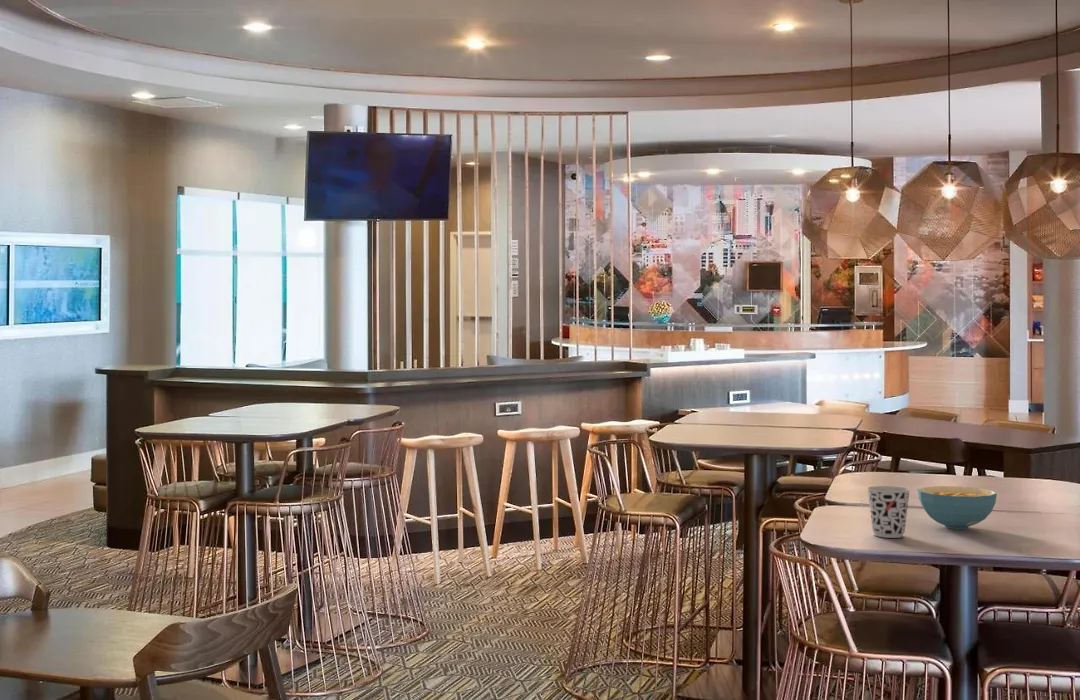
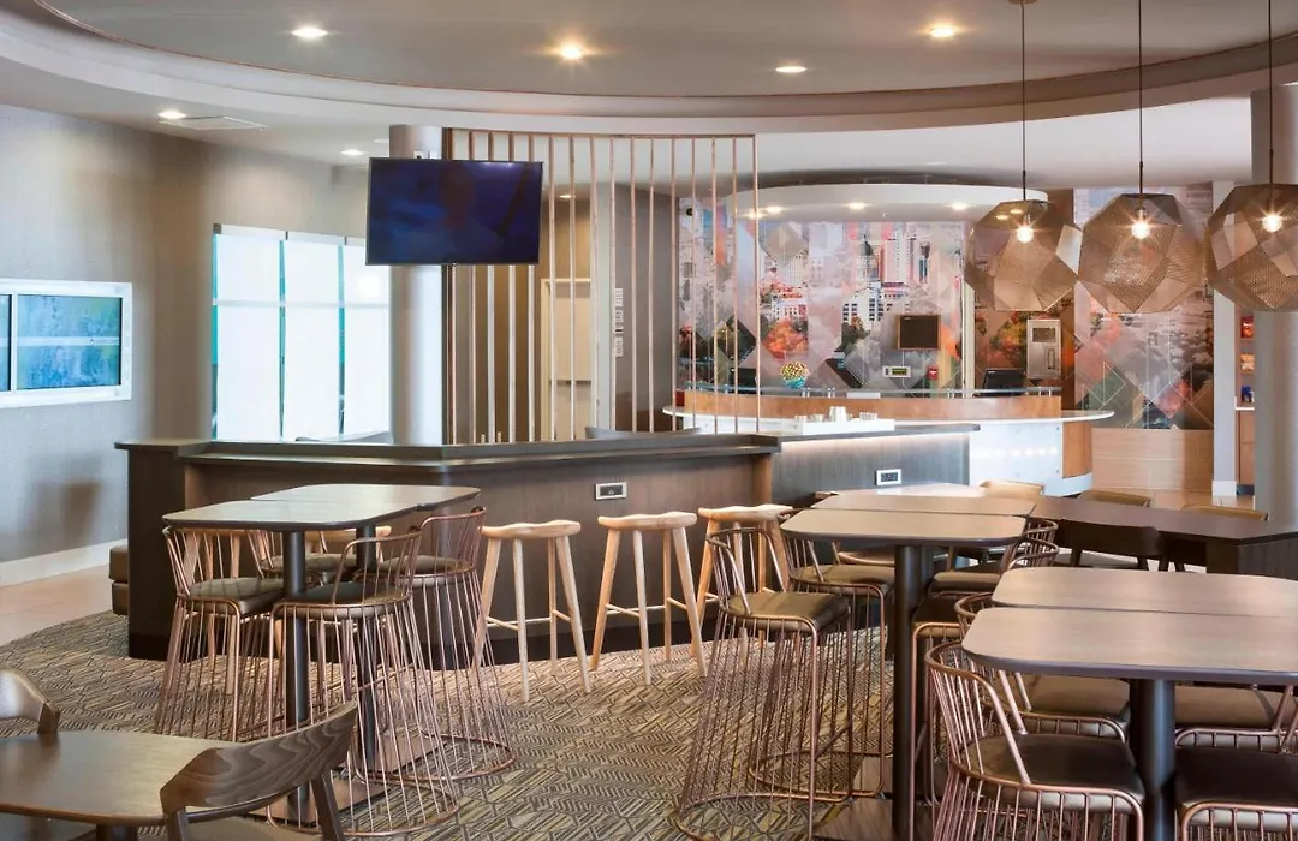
- cereal bowl (956, 509)
- cup (888, 512)
